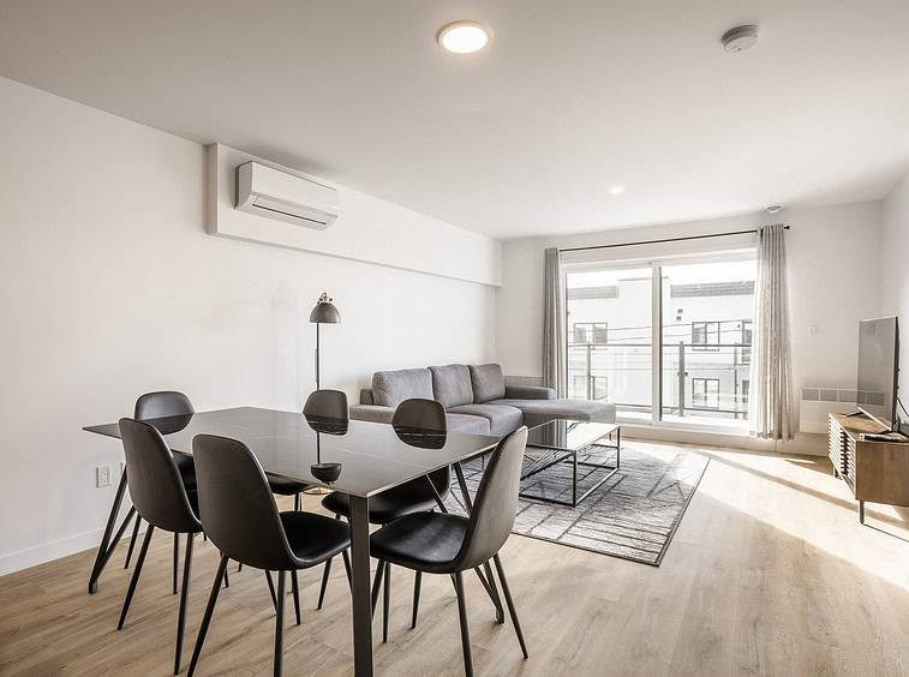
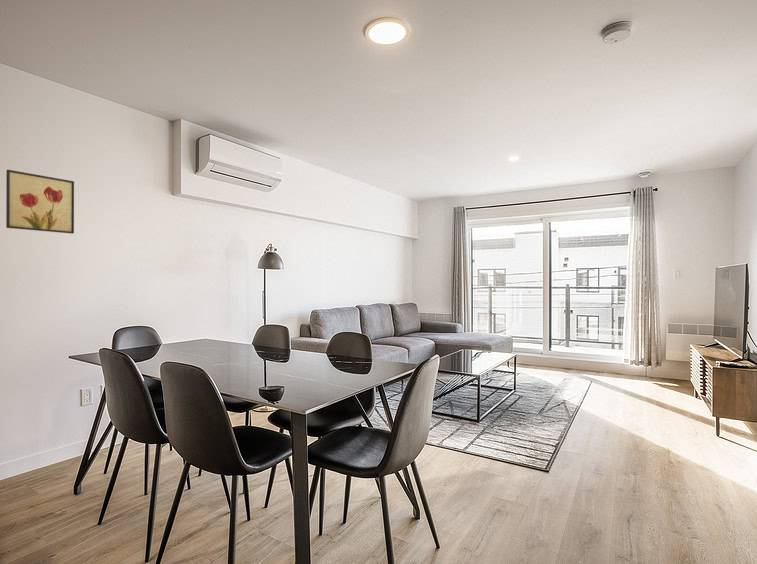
+ wall art (41, 203)
